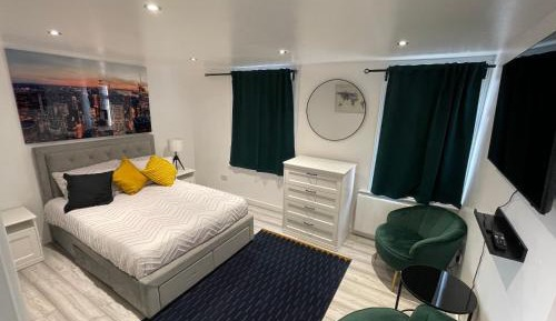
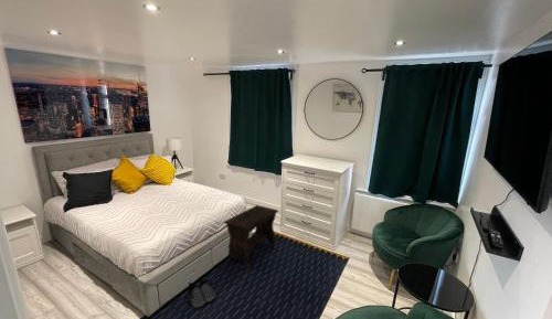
+ footstool (253, 235)
+ shoe (200, 290)
